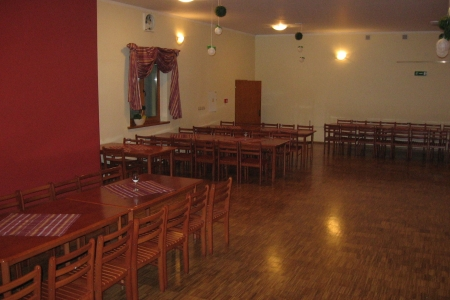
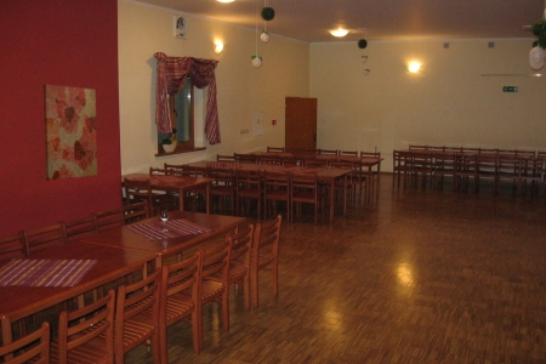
+ wall art (72, 132)
